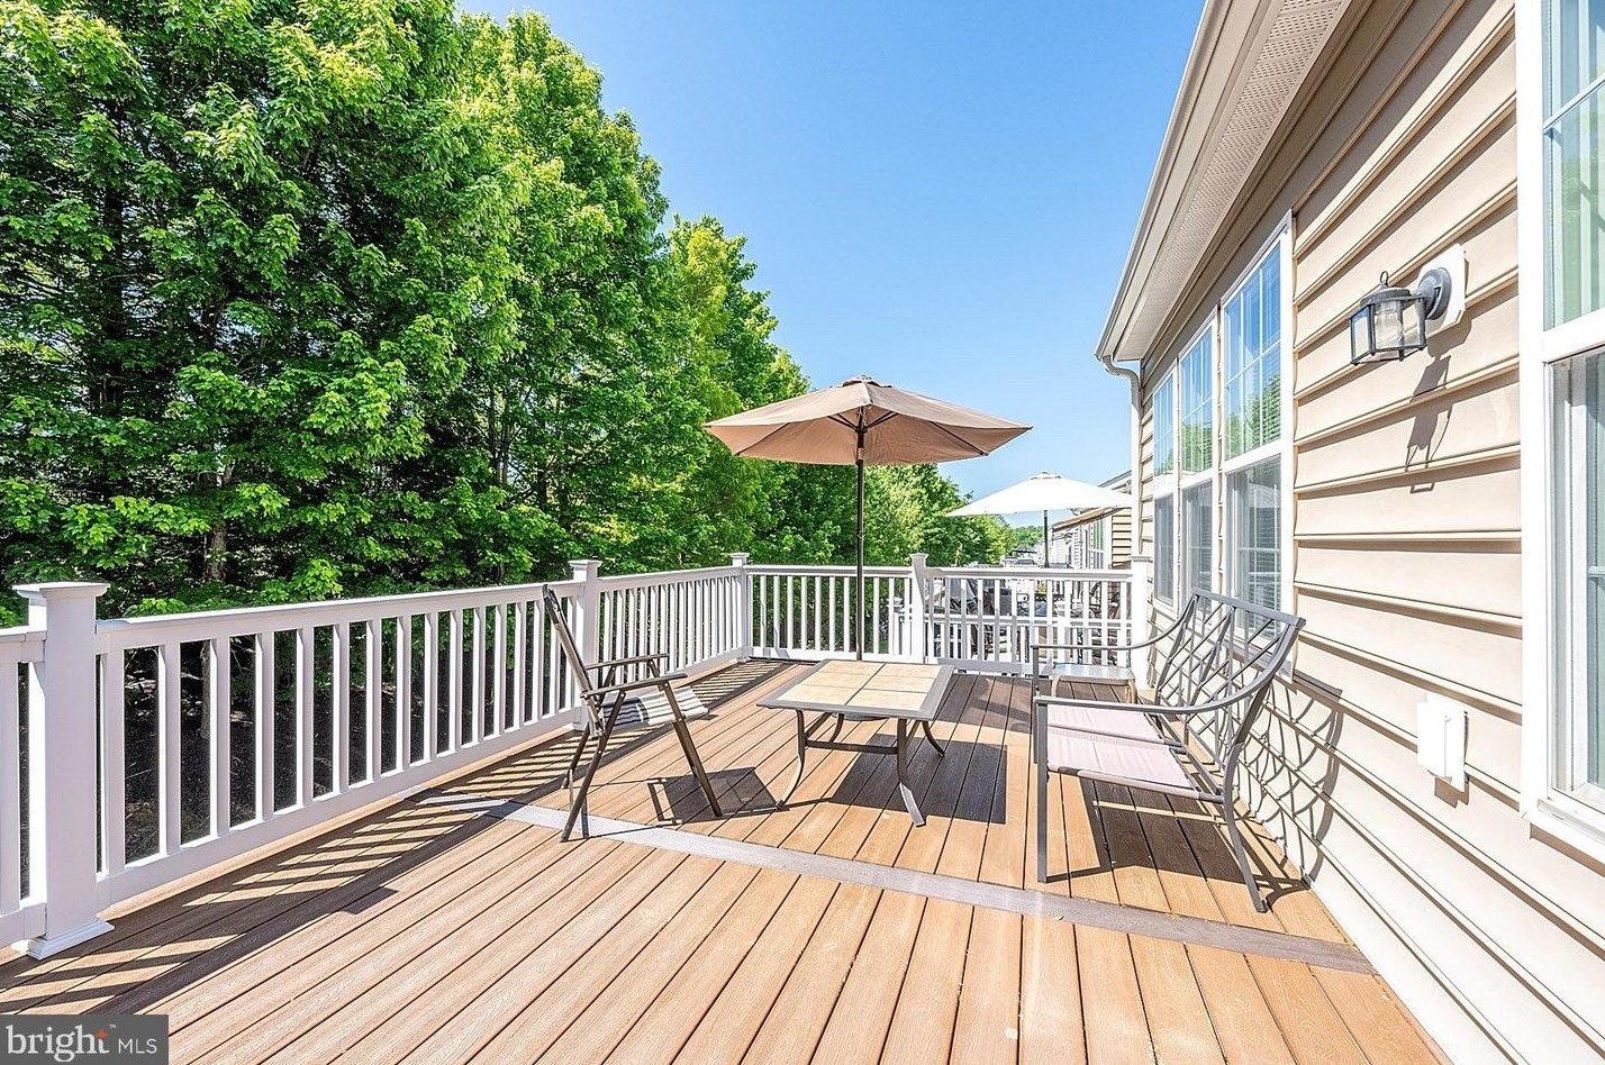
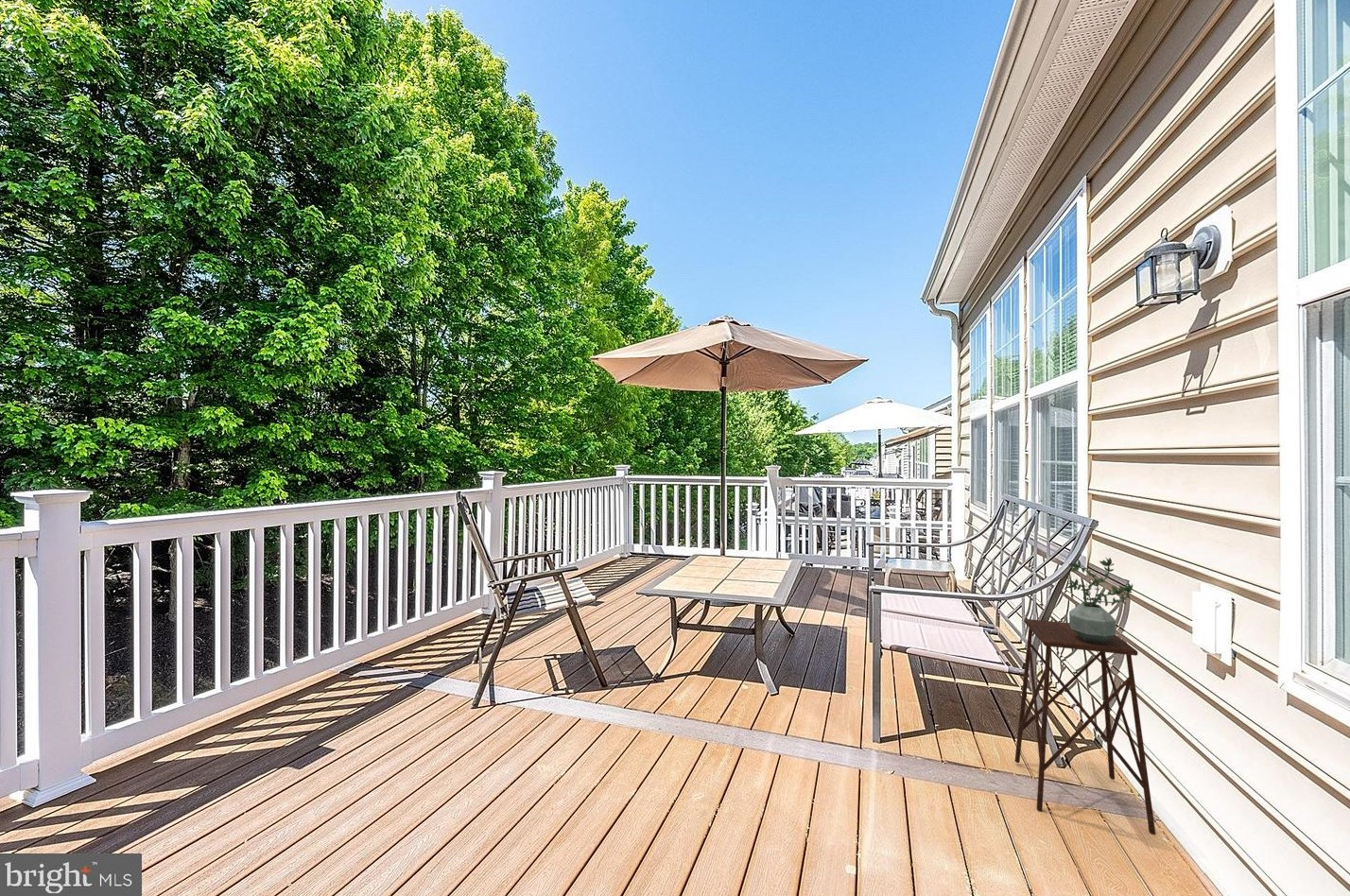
+ side table (1082, 711)
+ potted plant (1099, 598)
